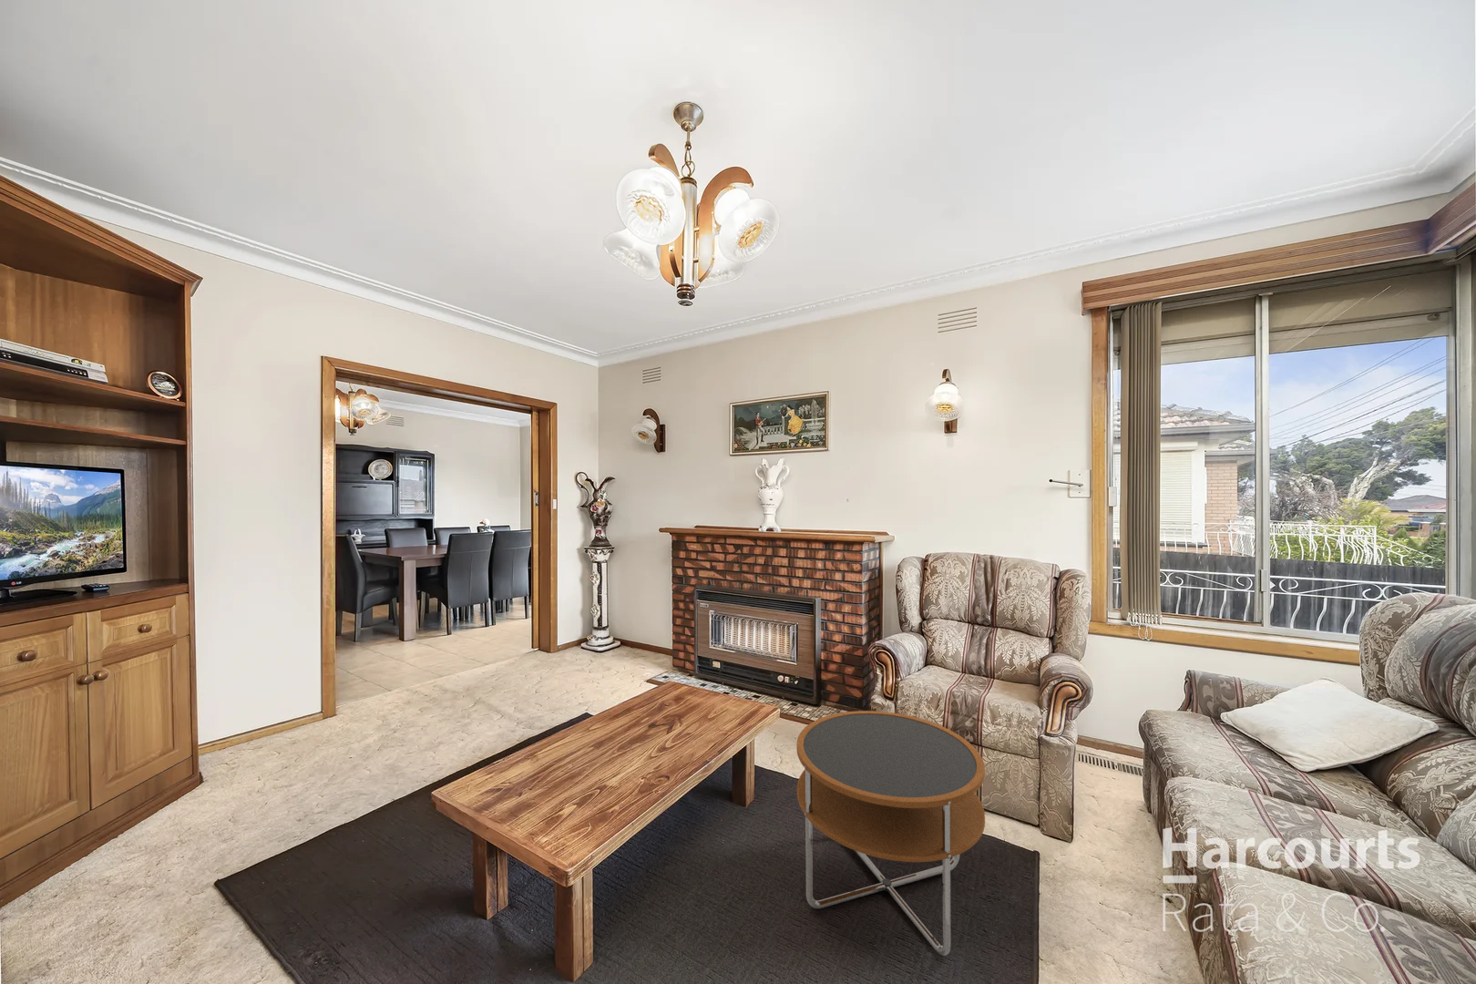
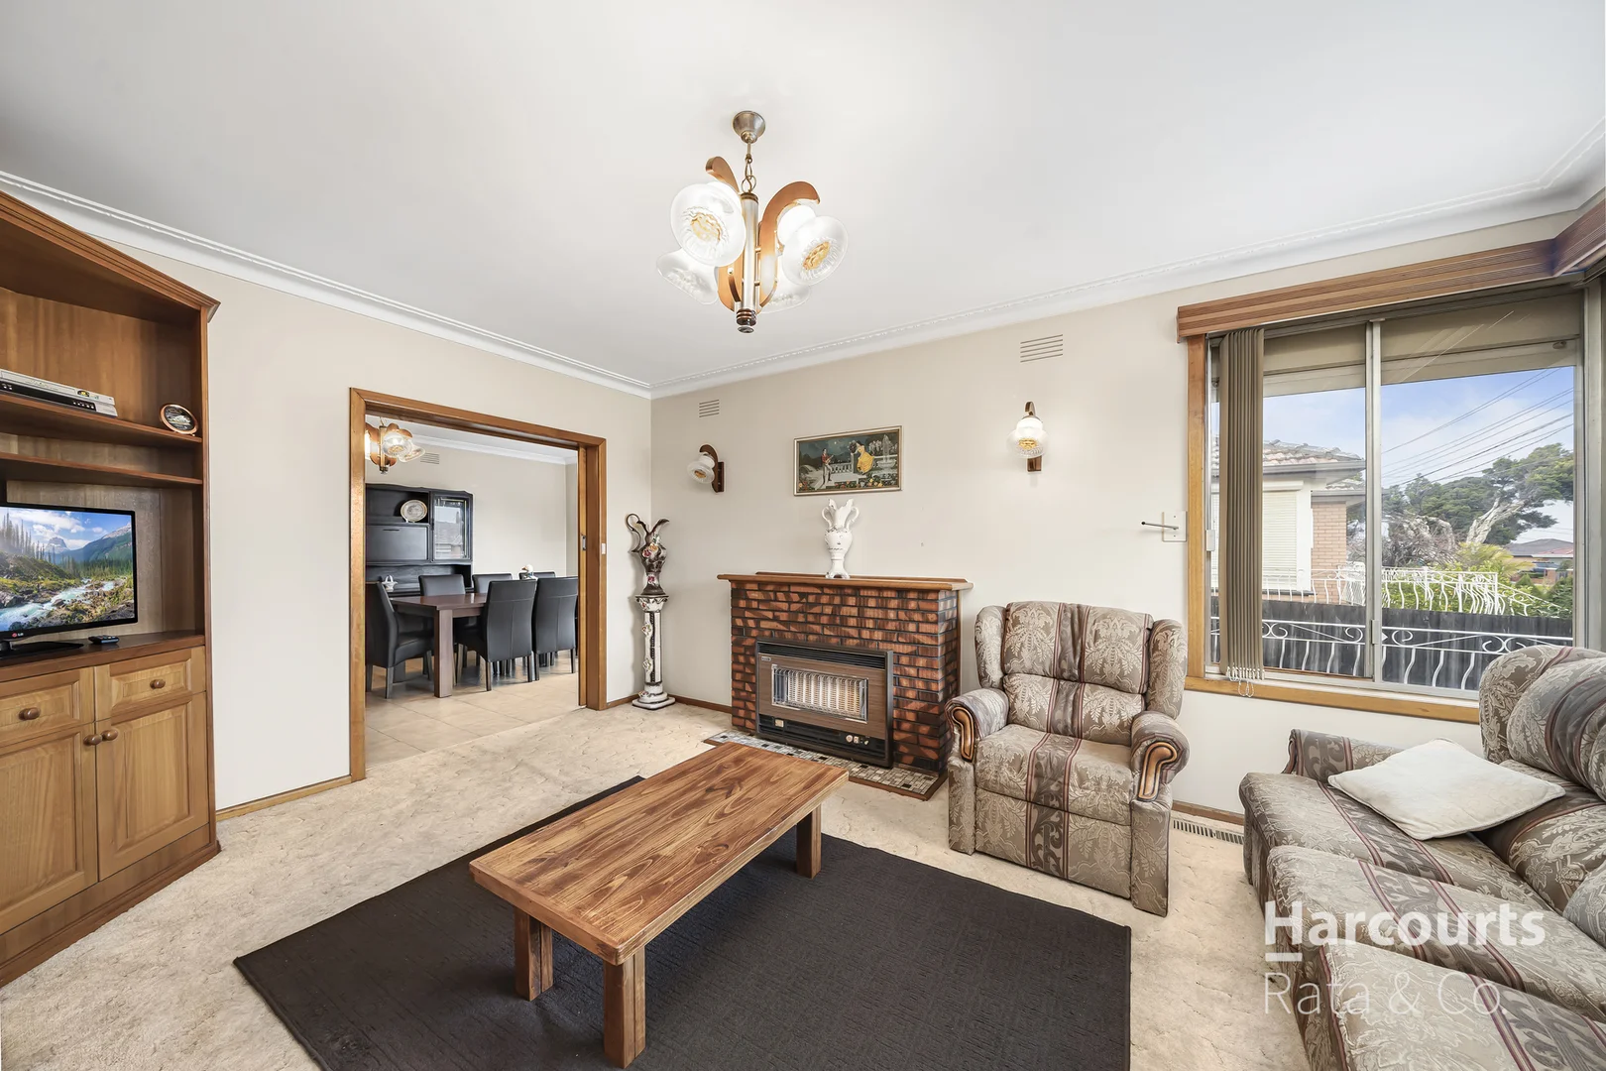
- side table (886, 818)
